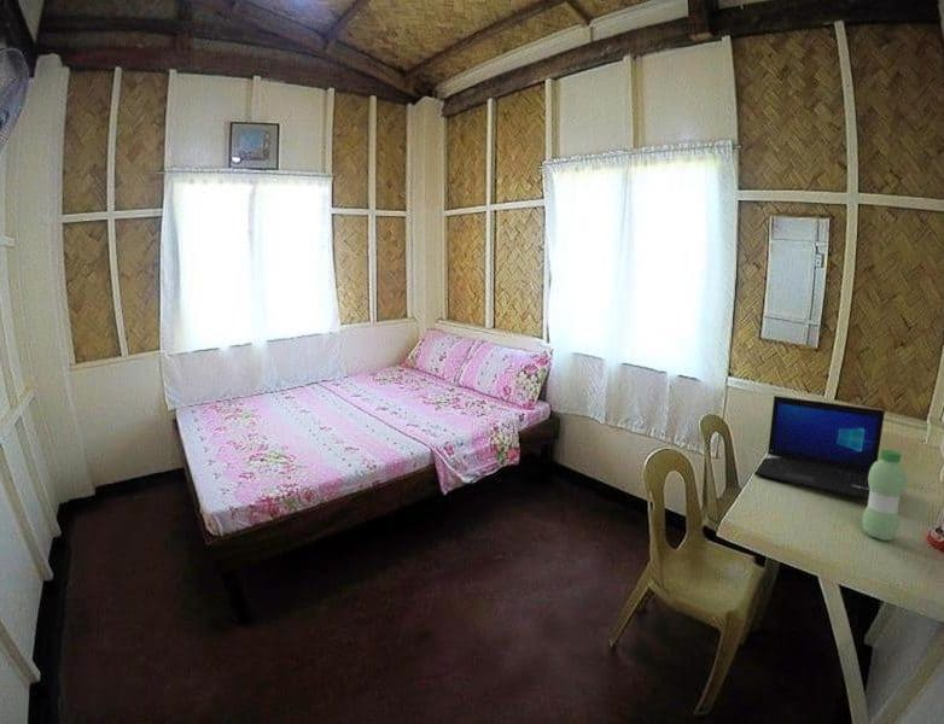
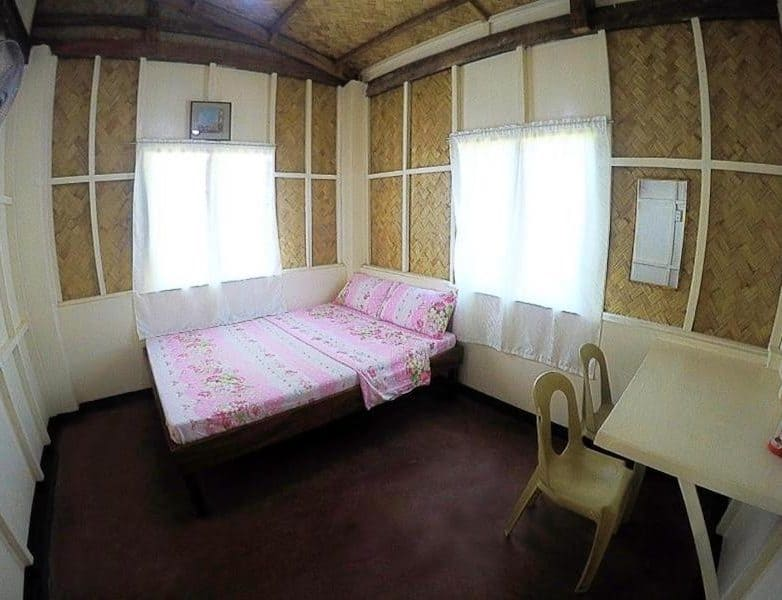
- laptop (818, 443)
- water bottle (884, 494)
